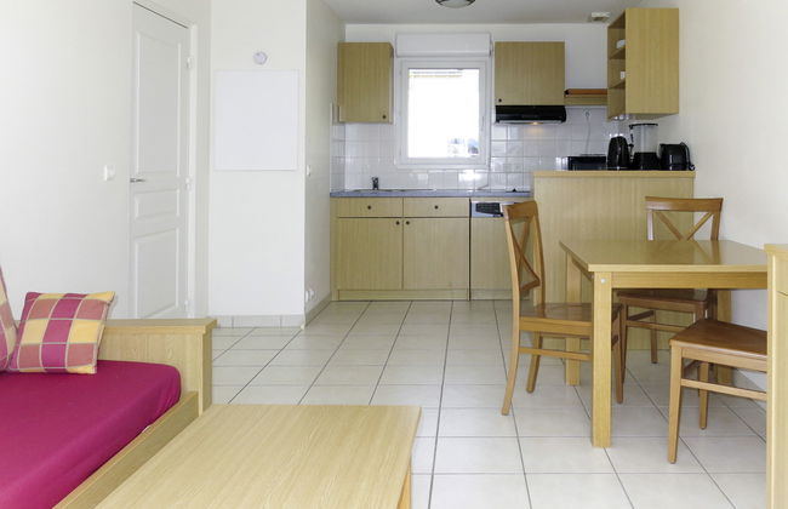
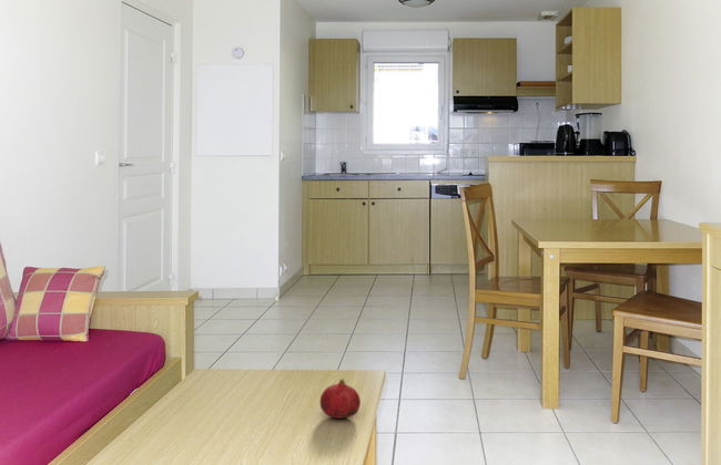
+ fruit (339, 397)
